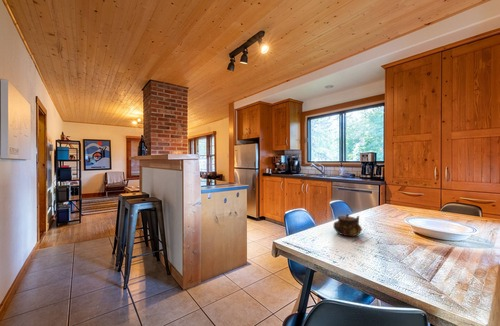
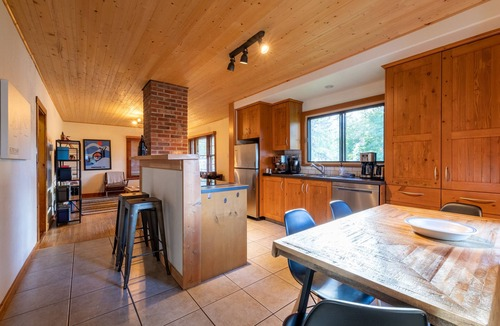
- teapot (347, 223)
